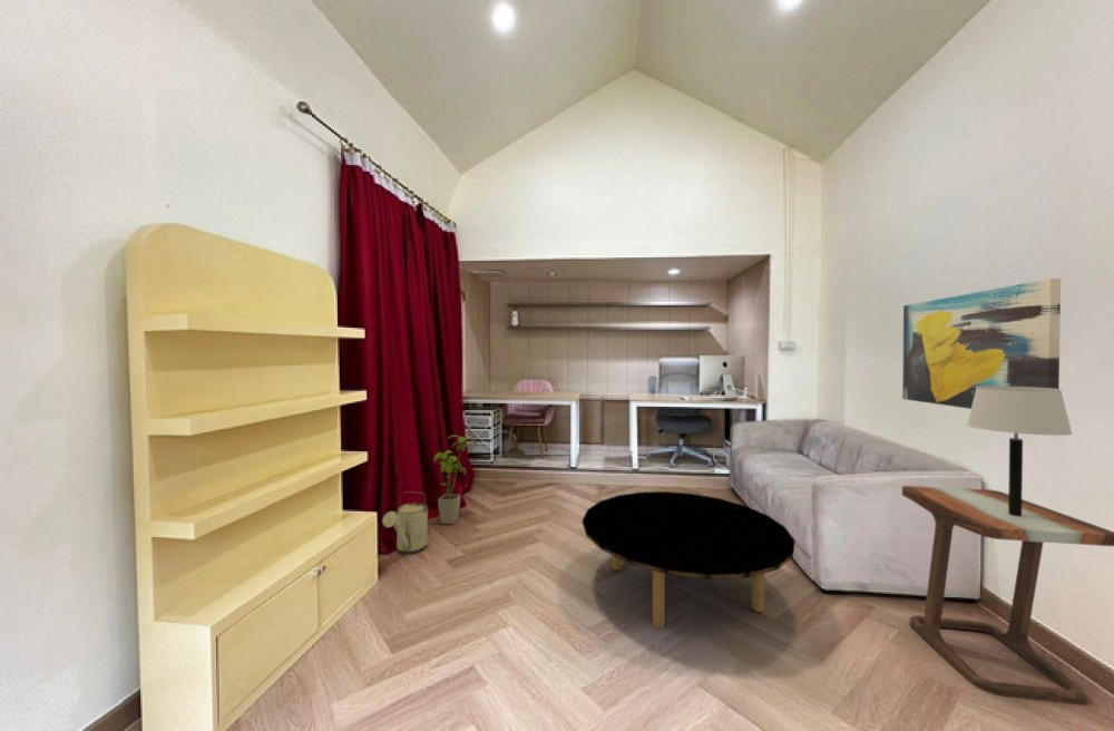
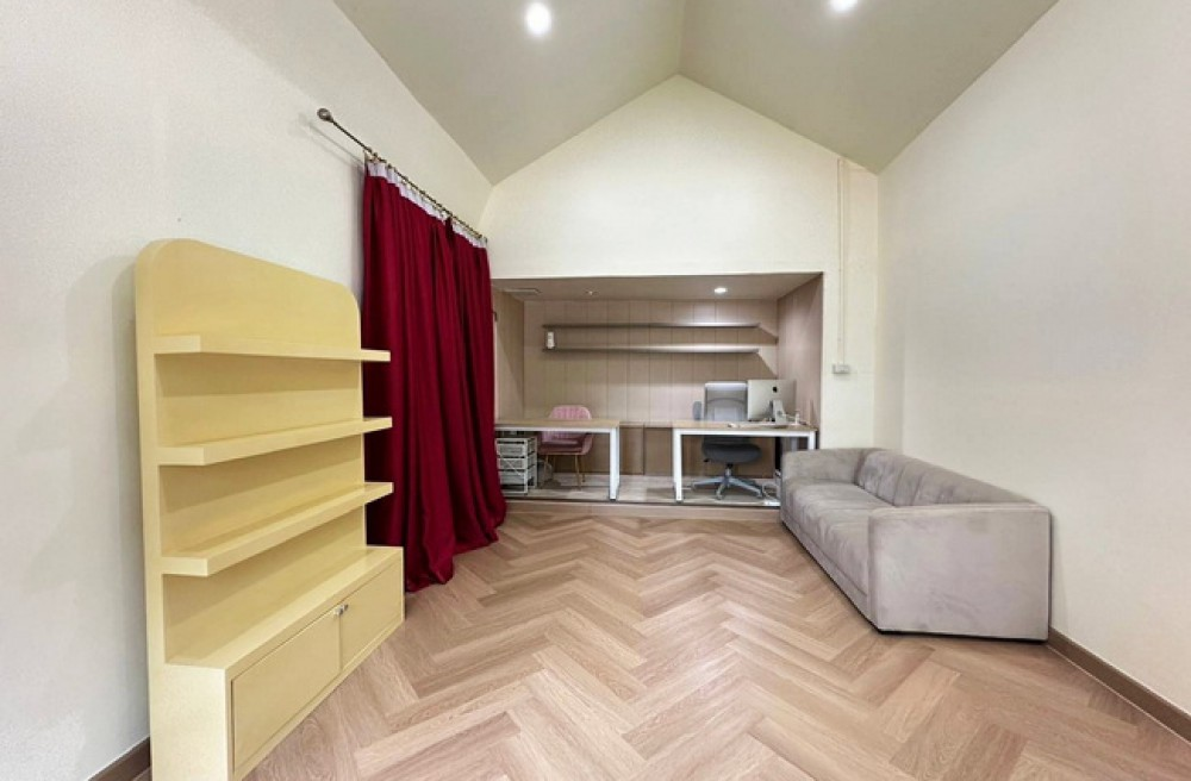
- coffee table (681, 554)
- side table (1014, 591)
- watering can (405, 525)
- wall art (965, 351)
- table lamp (1015, 450)
- house plant (455, 477)
